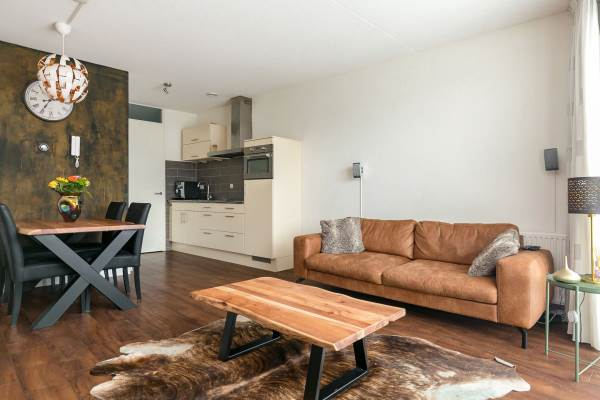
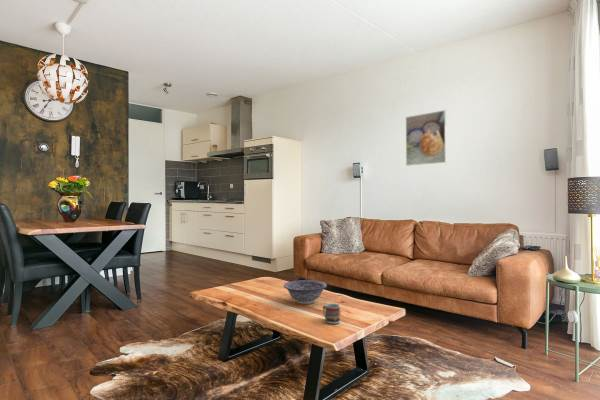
+ decorative bowl (305, 293)
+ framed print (425, 139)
+ cup (330, 312)
